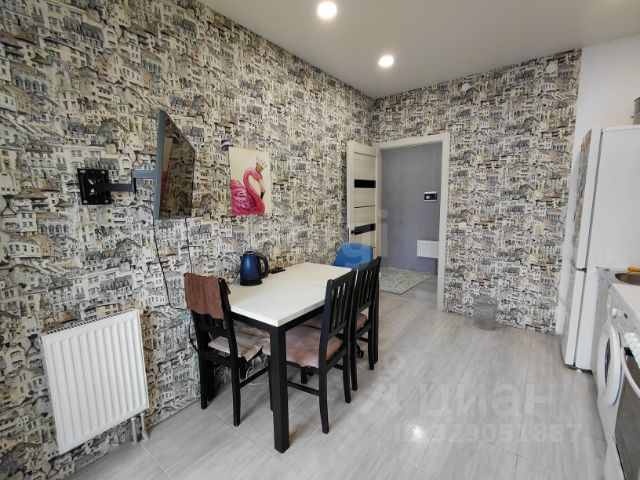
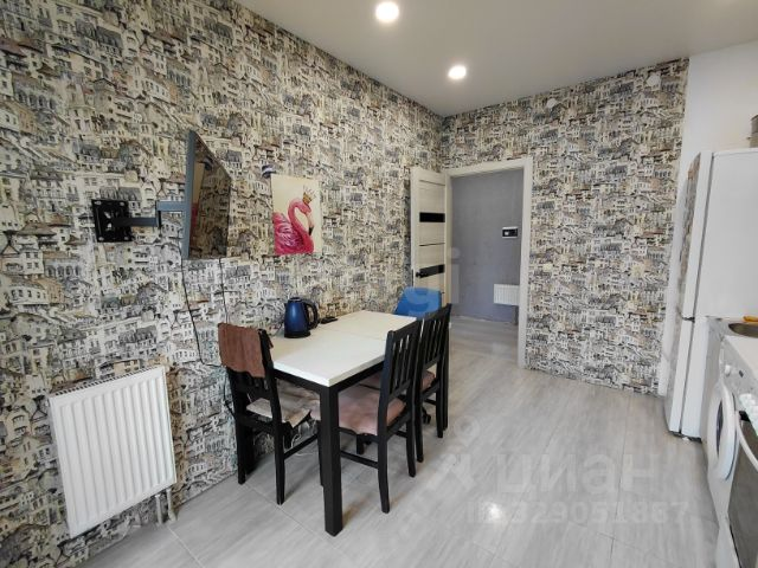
- wastebasket (484, 313)
- rug (399, 280)
